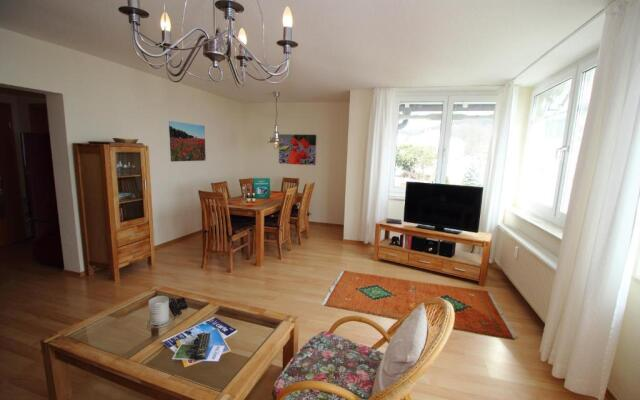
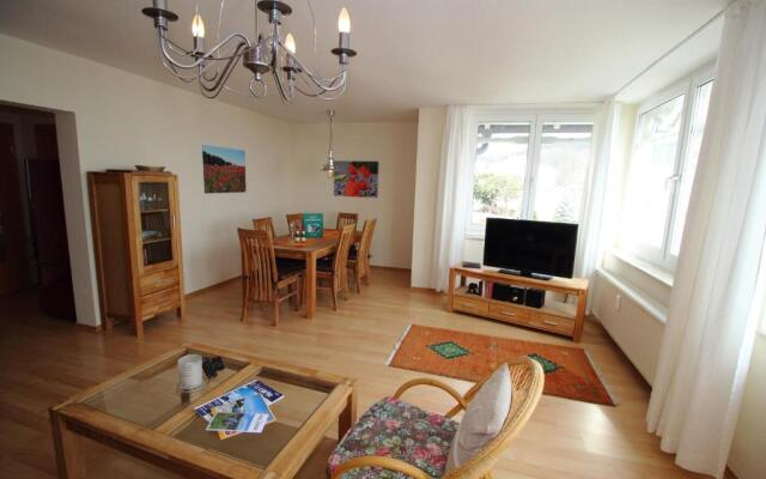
- remote control (203, 345)
